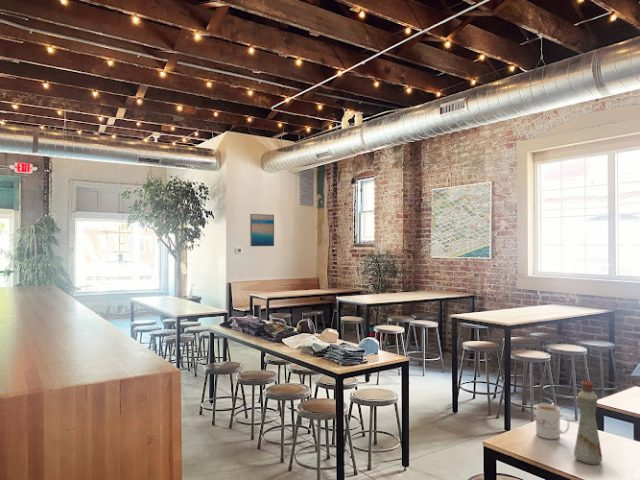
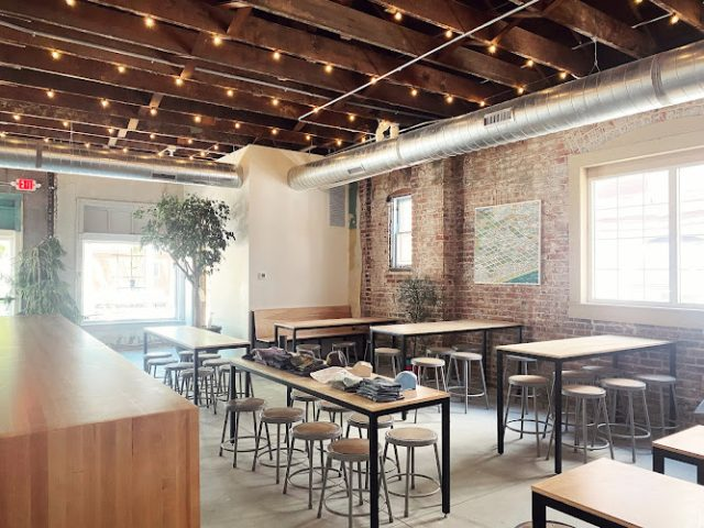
- mug (552, 422)
- wall art (262, 230)
- bottle (587, 419)
